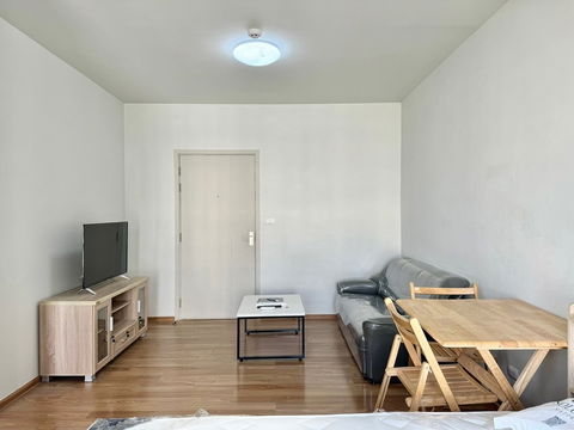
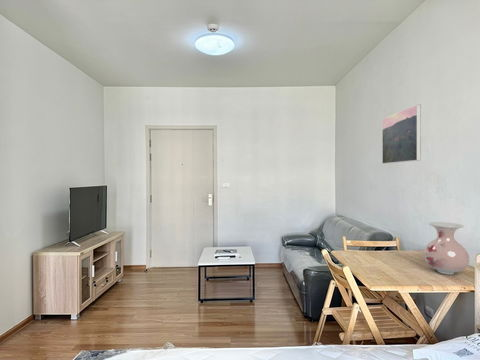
+ vase (445, 248)
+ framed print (399, 137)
